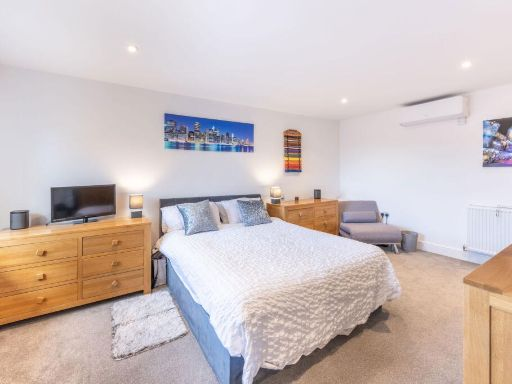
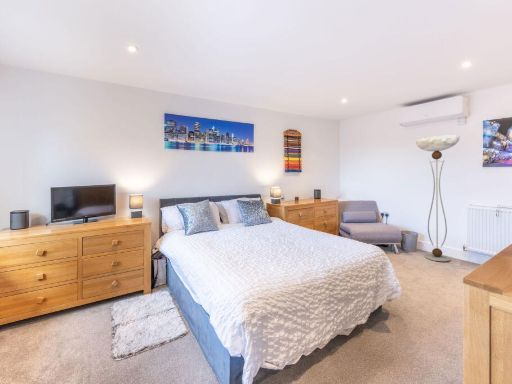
+ floor lamp (436, 199)
